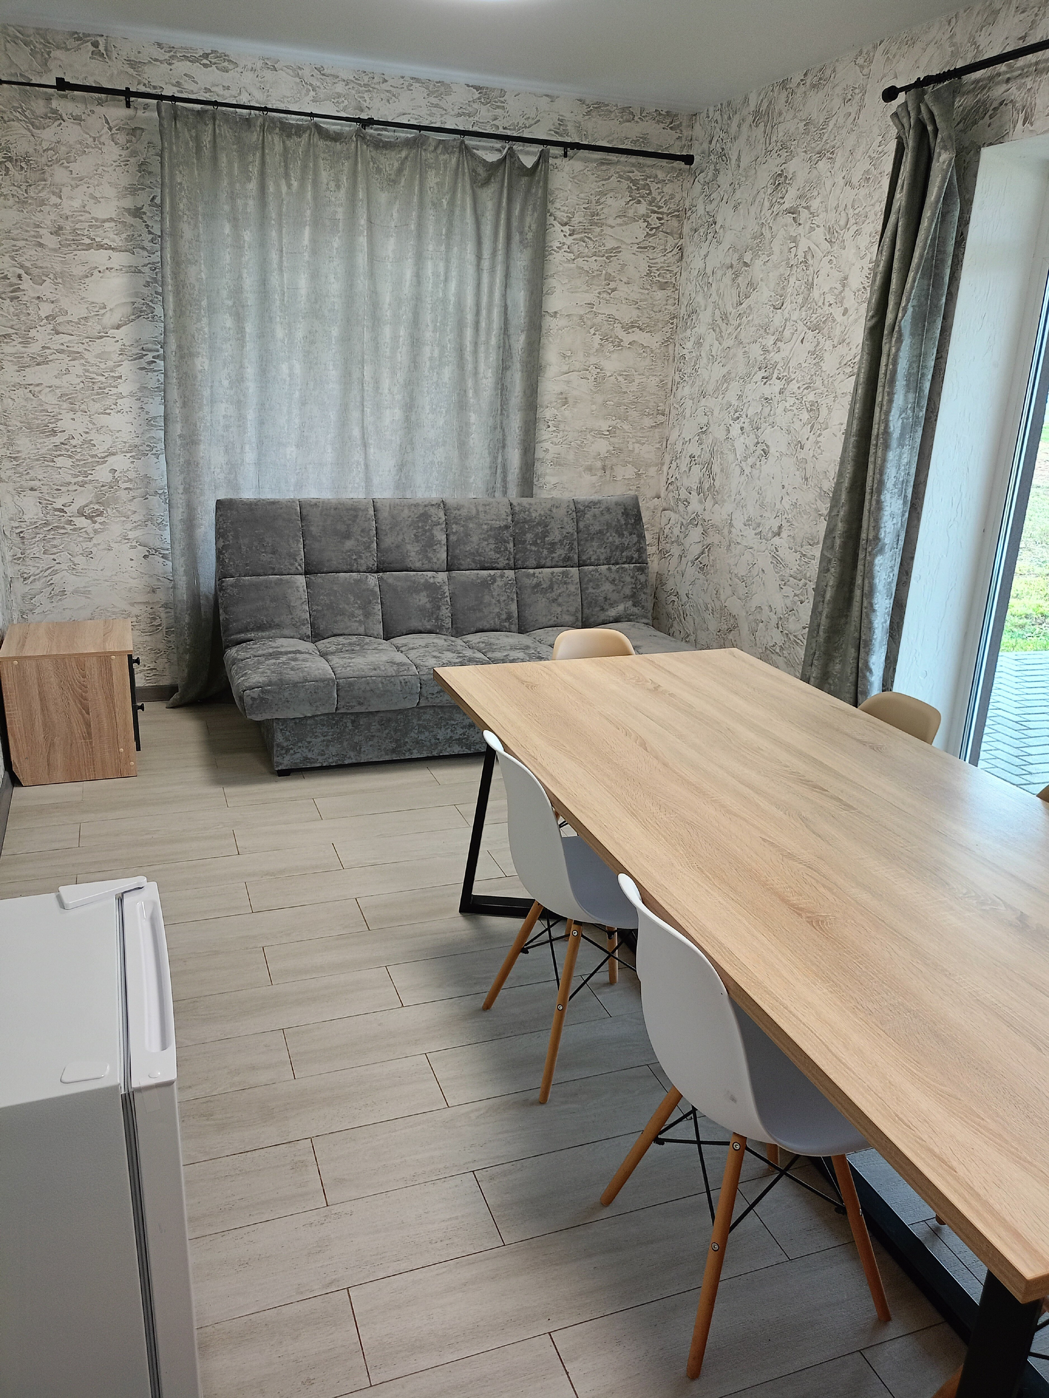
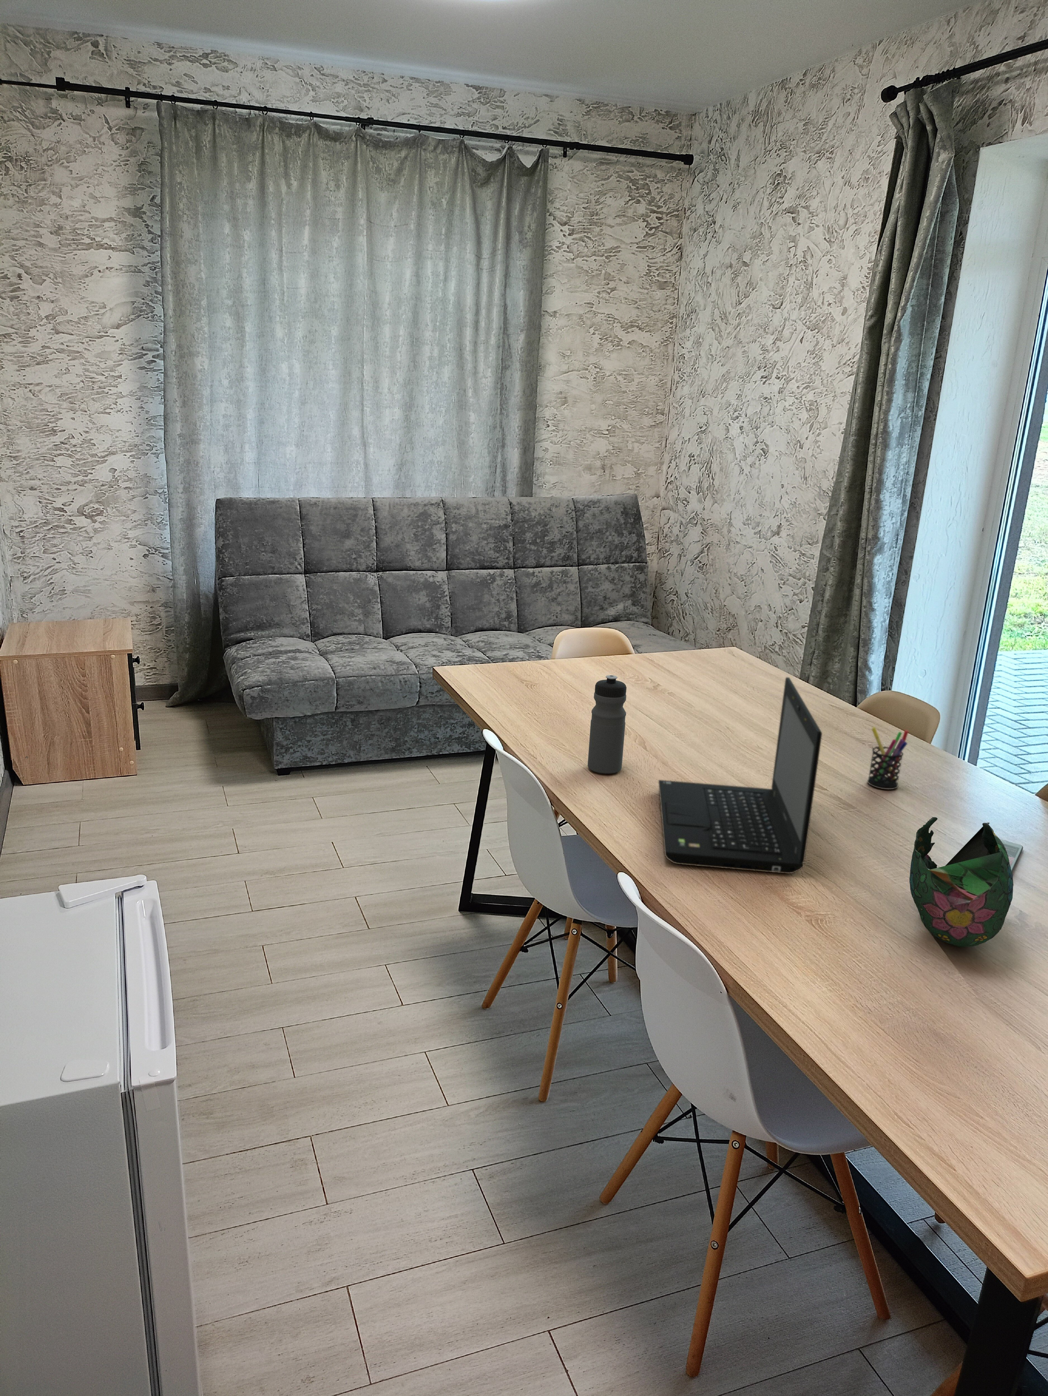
+ pen holder (891, 755)
+ decorative bowl (956, 879)
+ laptop (729, 785)
+ smartphone (1006, 850)
+ water bottle (608, 723)
